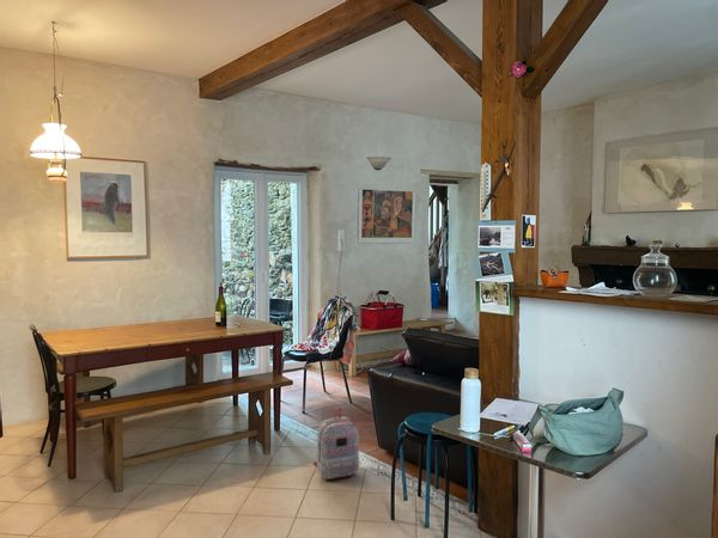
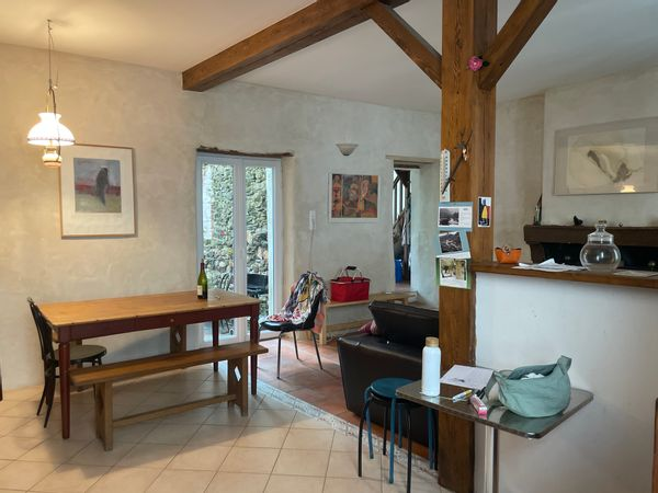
- backpack (337, 440)
